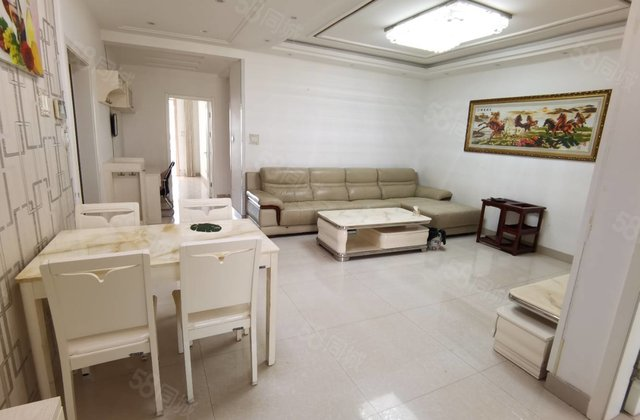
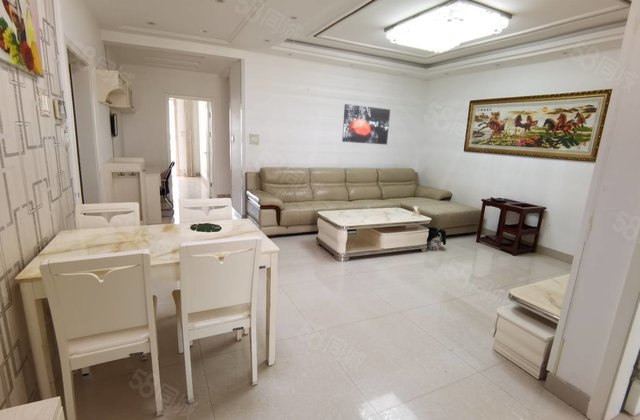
+ wall art (366, 125)
